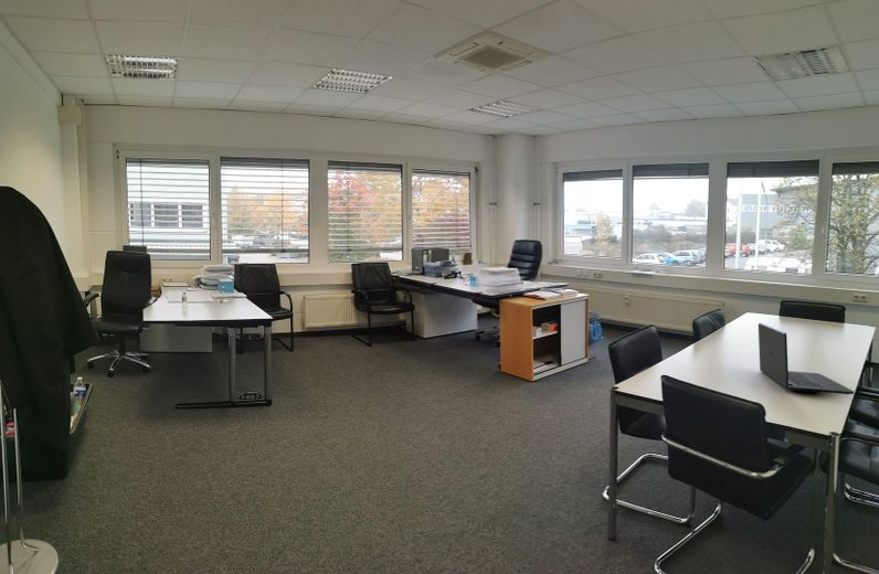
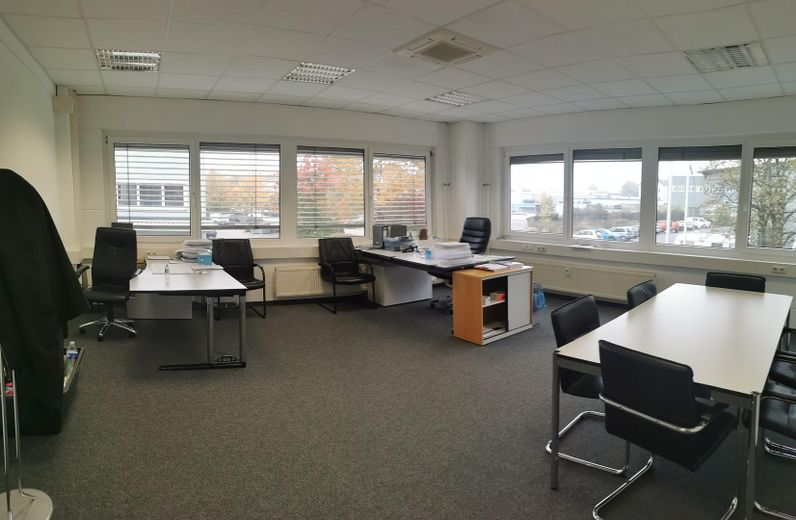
- laptop (786, 355)
